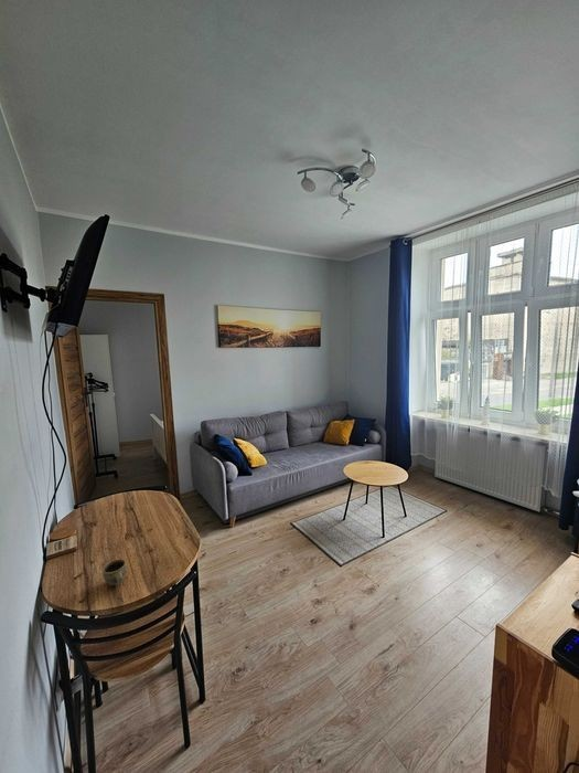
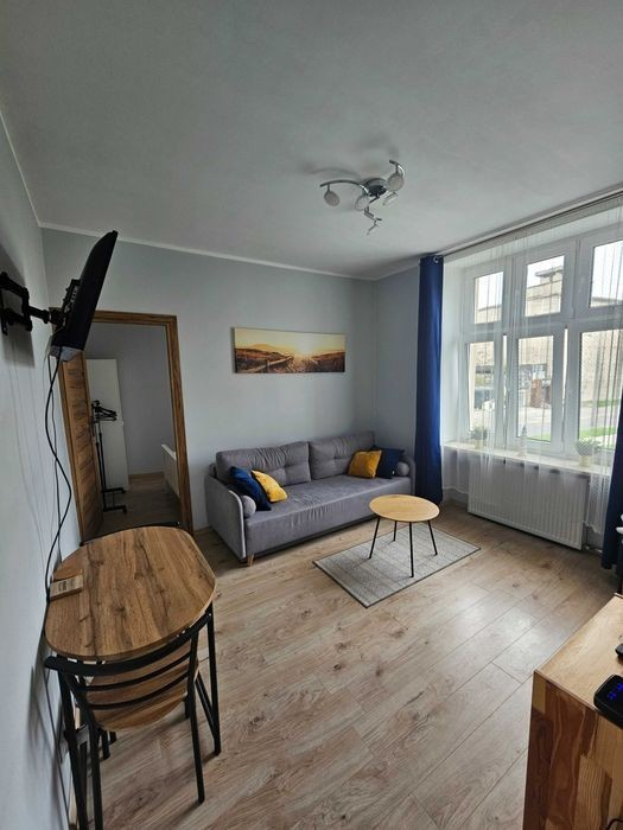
- cup (115, 575)
